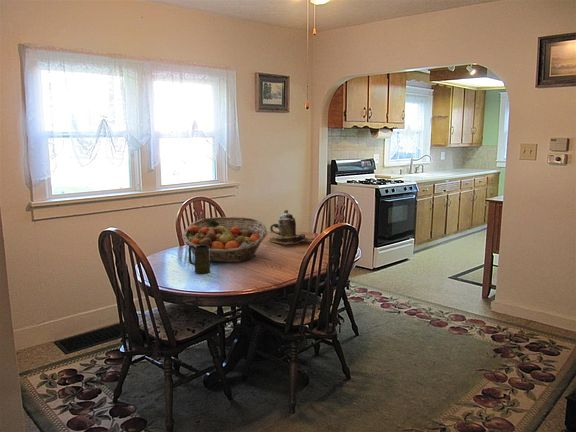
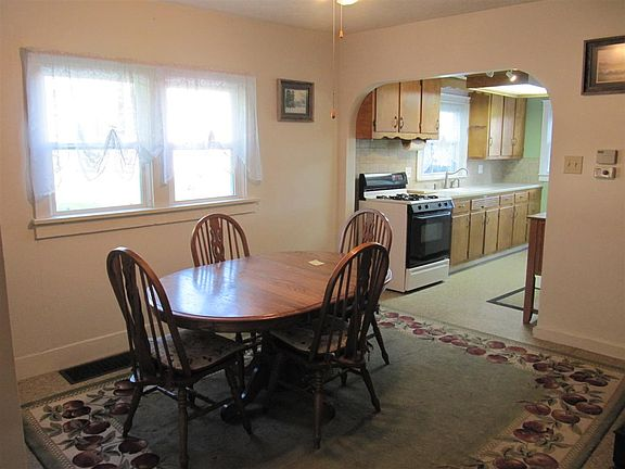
- teapot (291, 226)
- fruit basket (225, 238)
- mug (199, 258)
